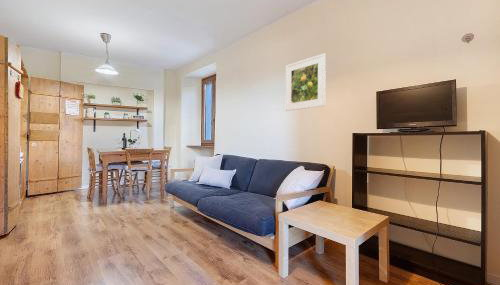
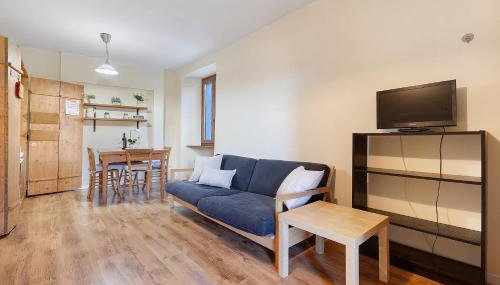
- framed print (304, 84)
